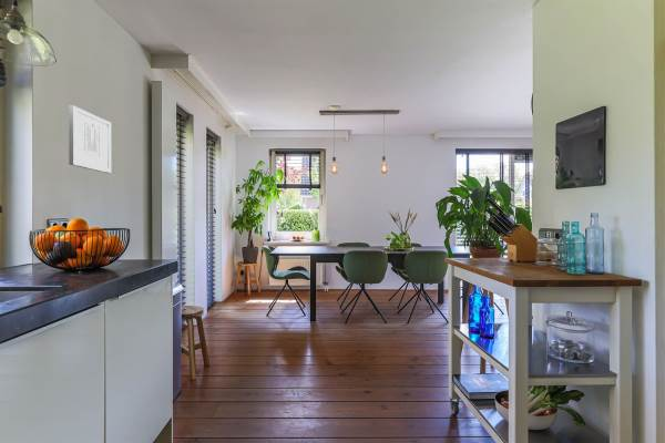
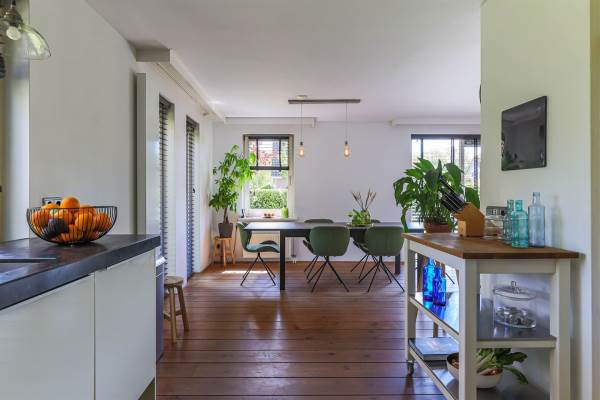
- wall art (91, 142)
